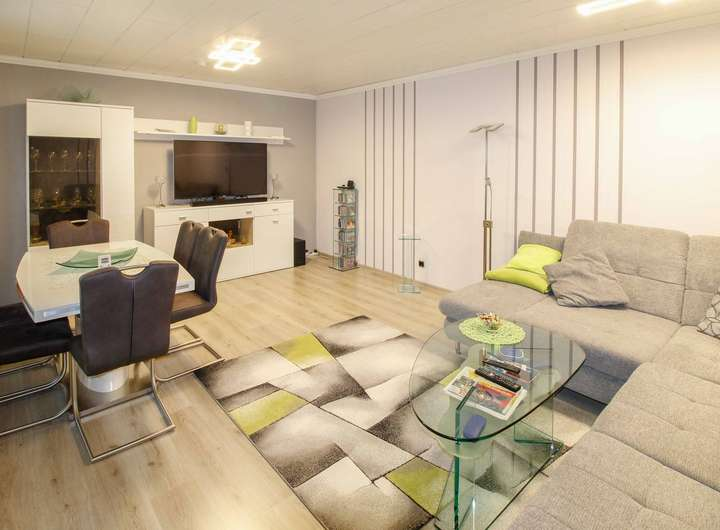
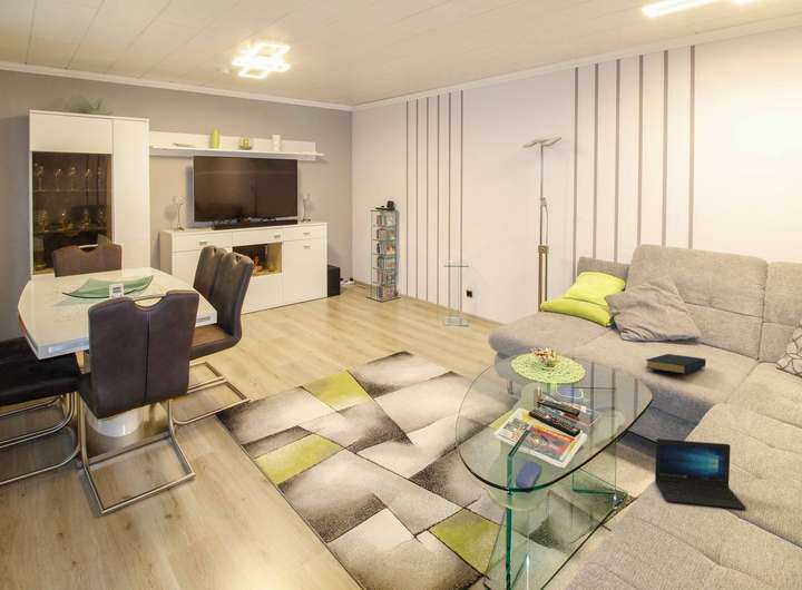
+ hardback book (675, 363)
+ laptop (698, 472)
